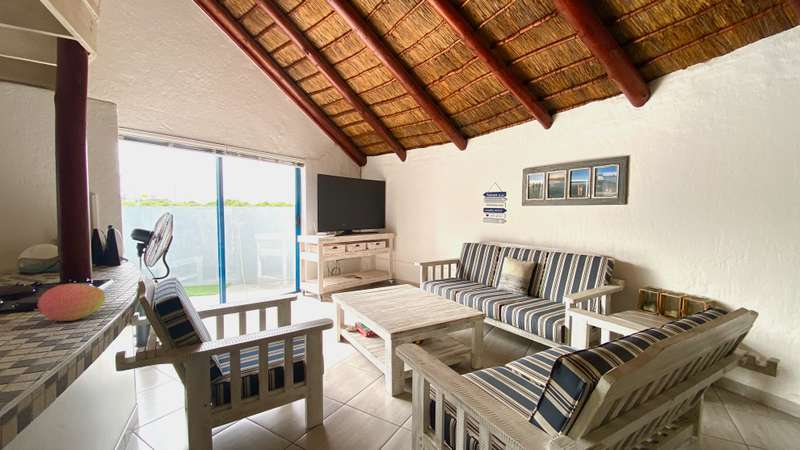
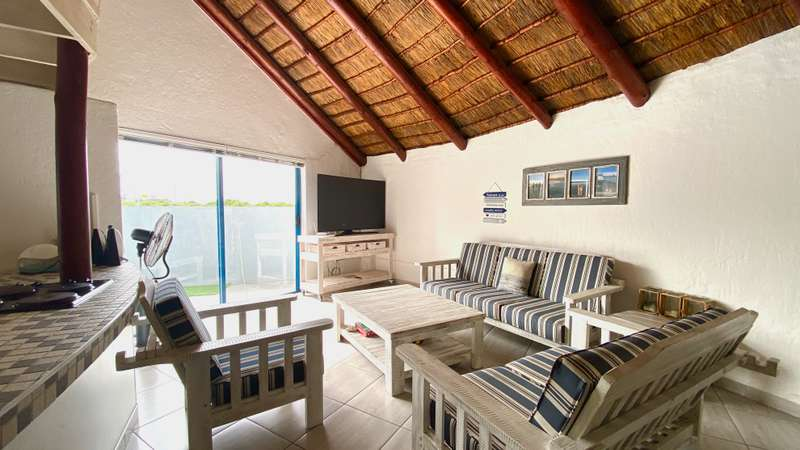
- fruit (71, 301)
